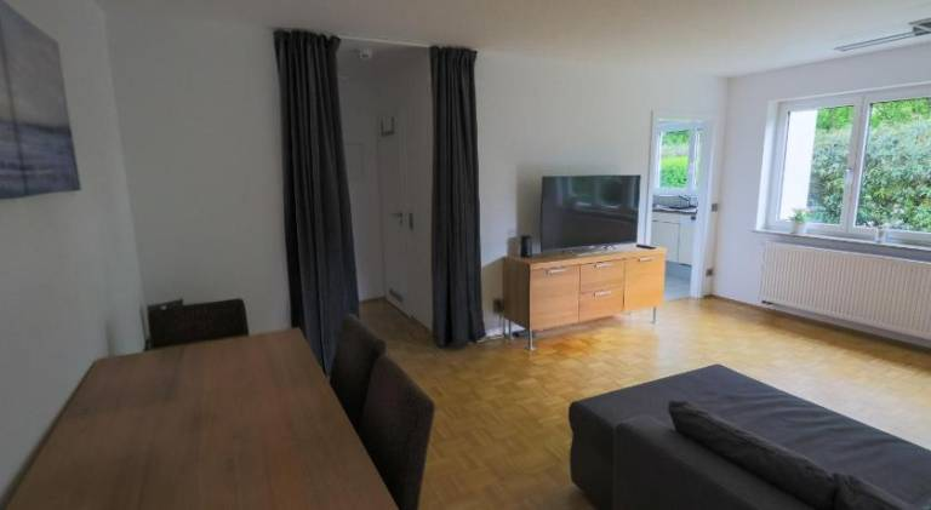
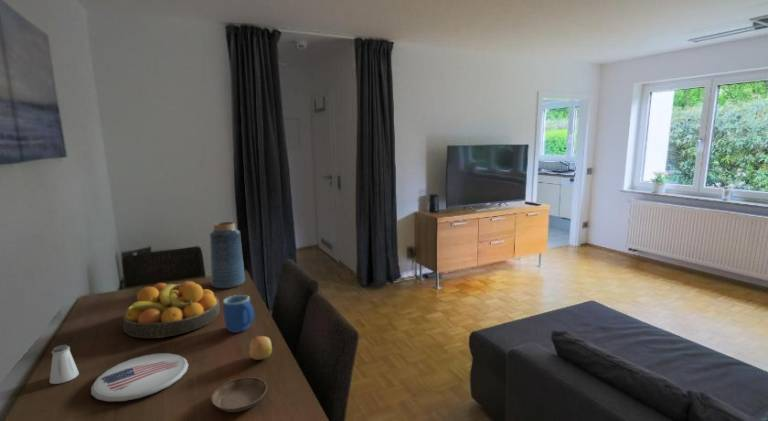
+ plate (142, 373)
+ apple (258, 347)
+ saucer (240, 395)
+ vase (226, 253)
+ mug (239, 314)
+ fruit bowl (172, 301)
+ saltshaker (62, 362)
